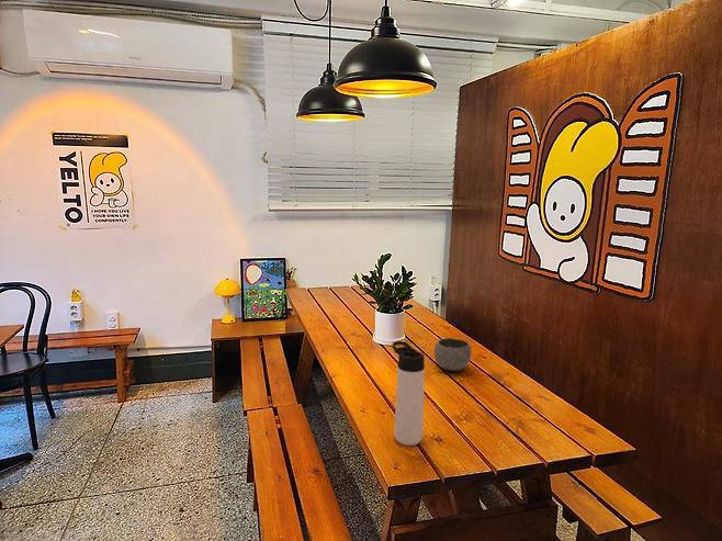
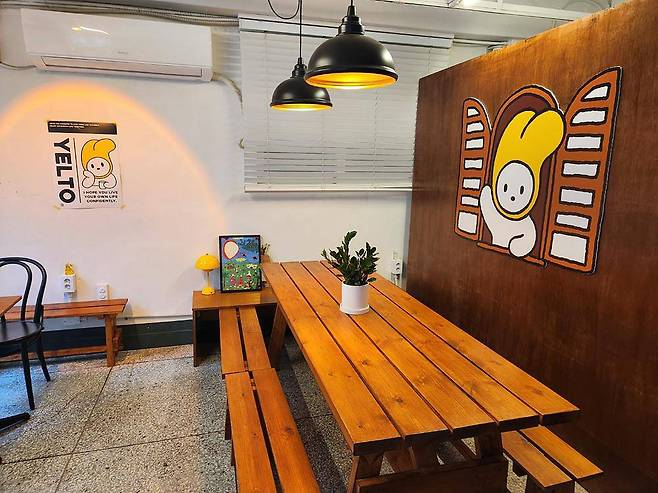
- thermos bottle (406, 392)
- ceramic bowl (452, 356)
